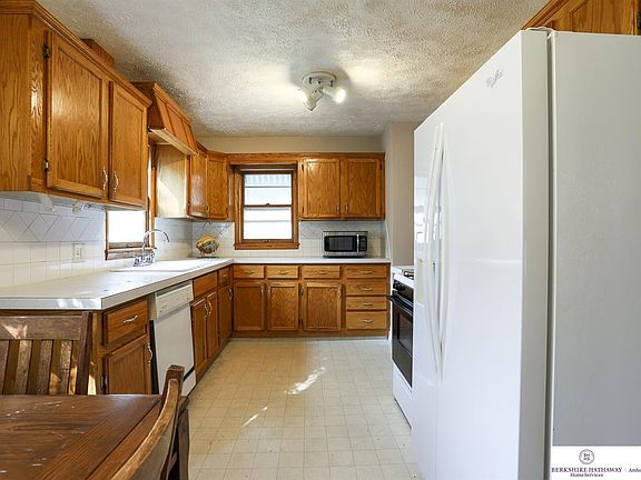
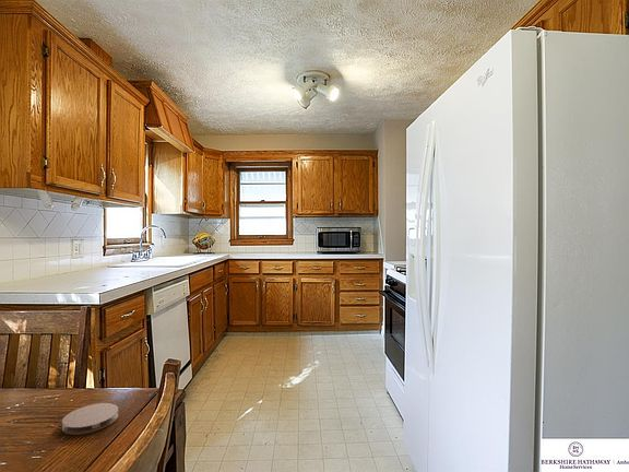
+ coaster (91, 417)
